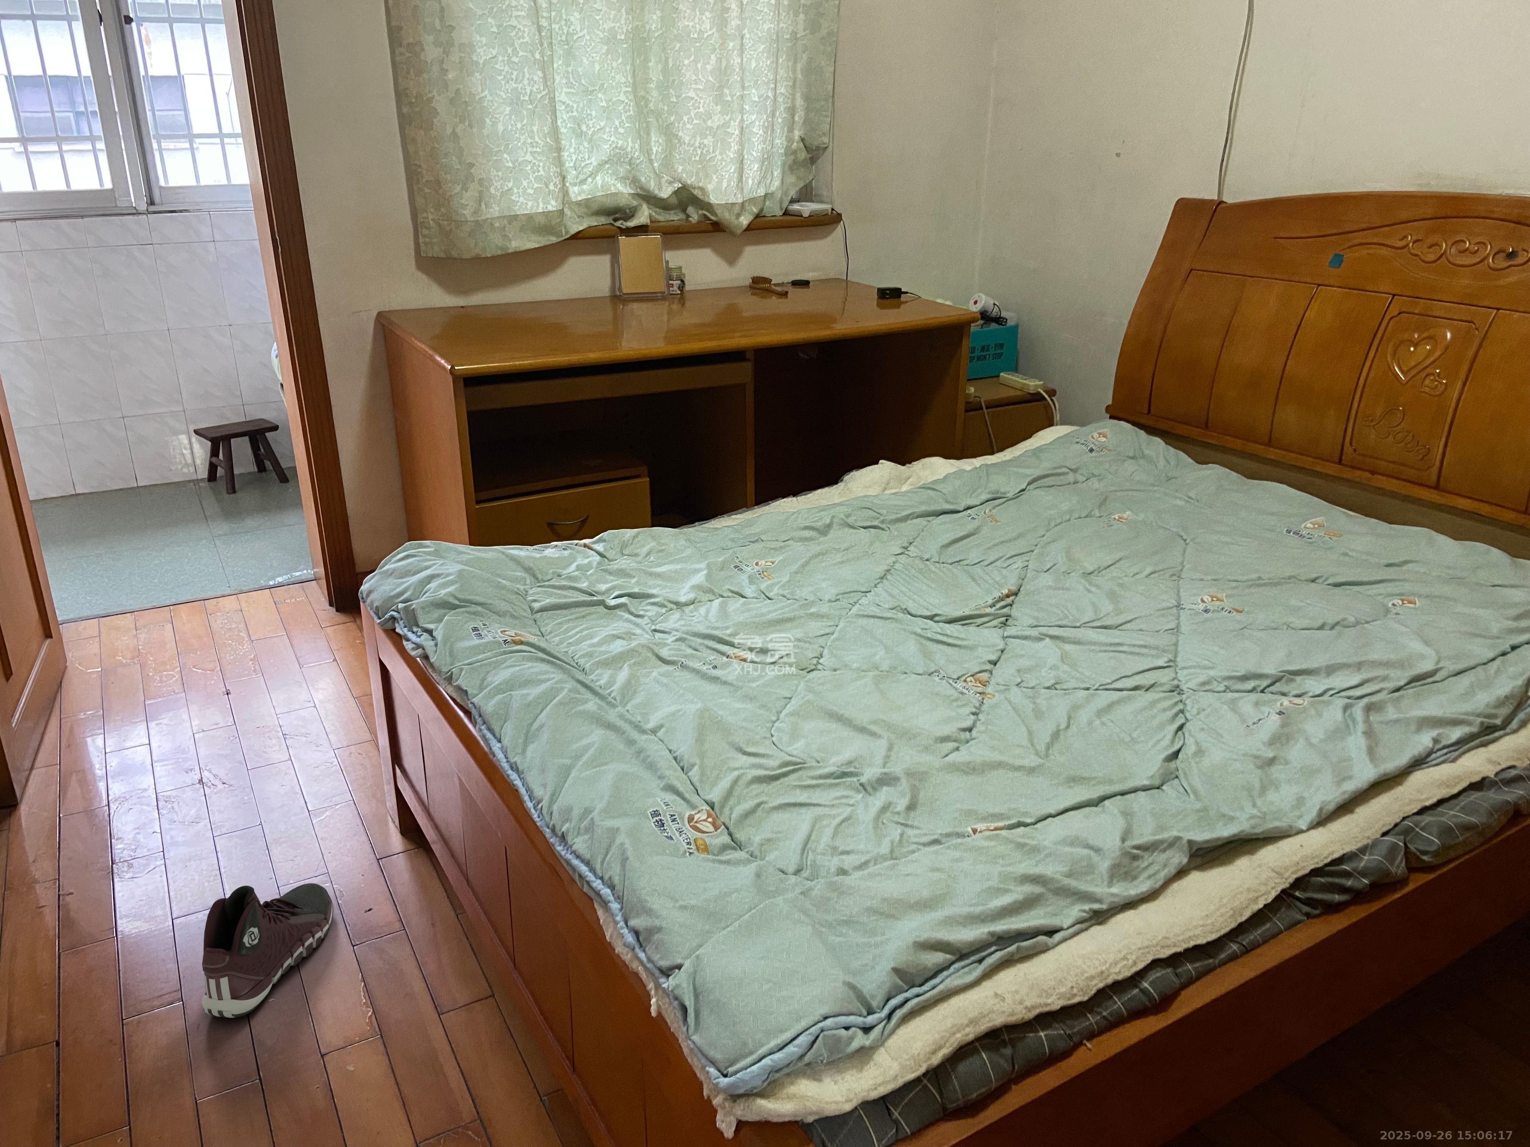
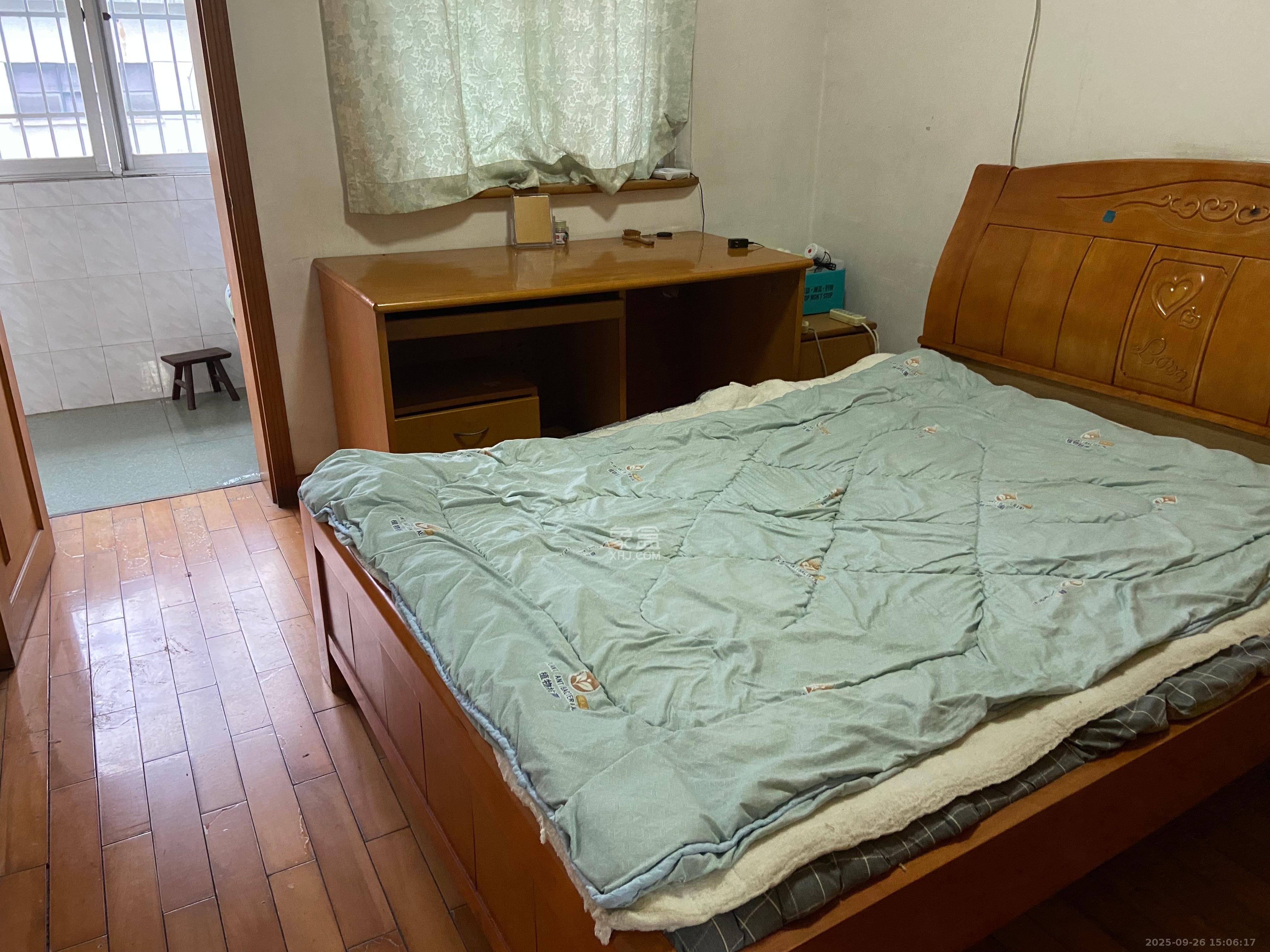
- sneaker (269, 916)
